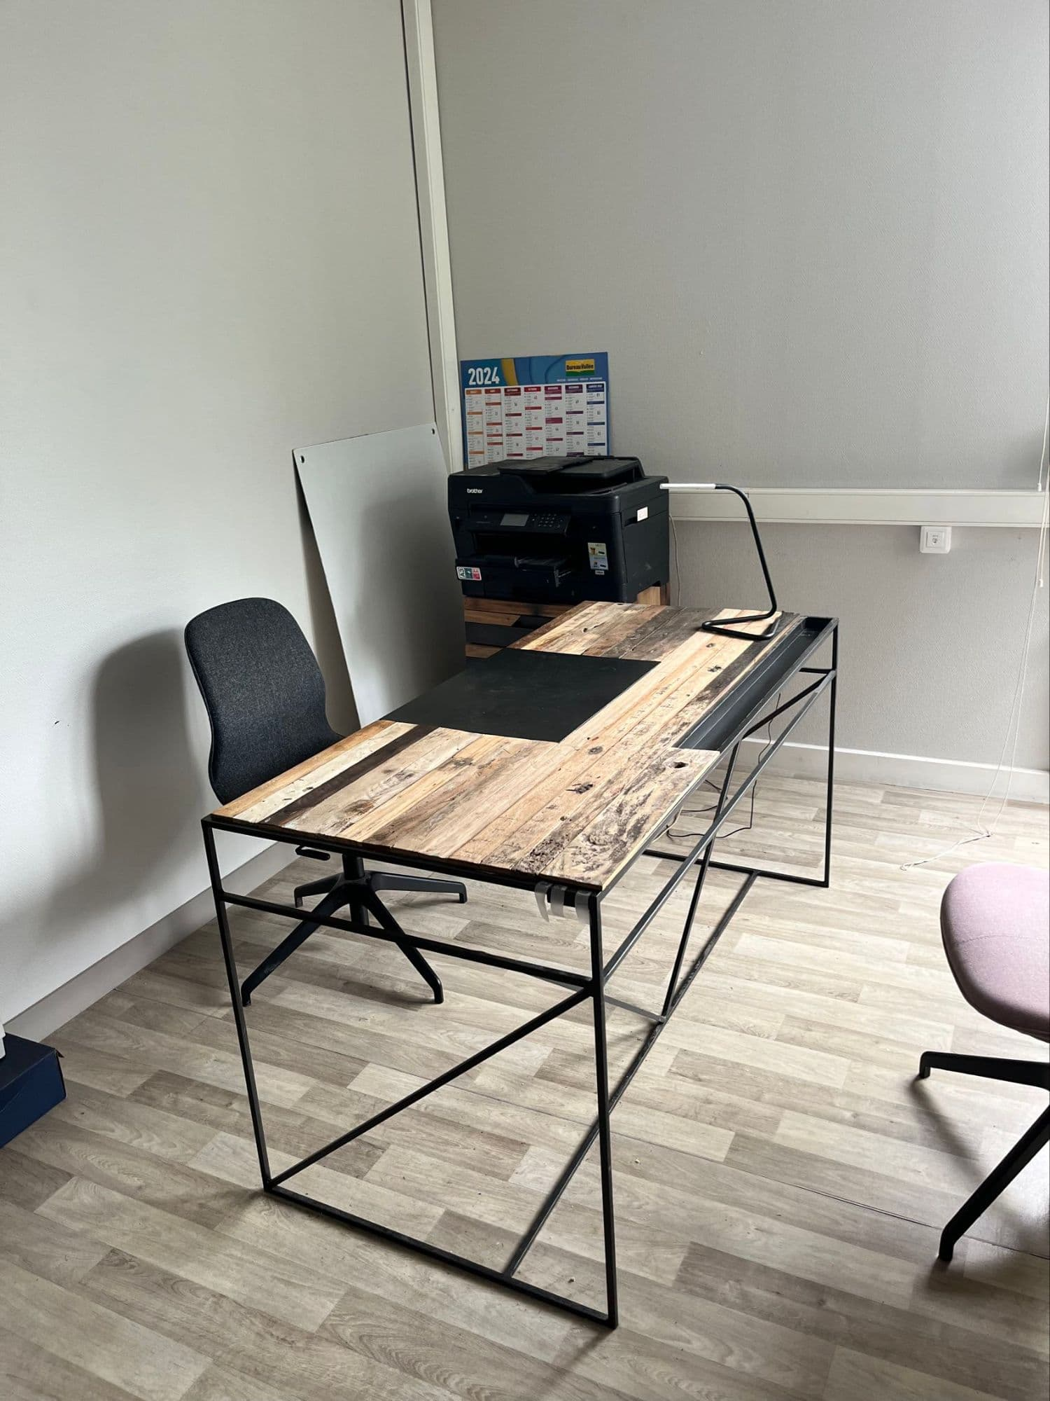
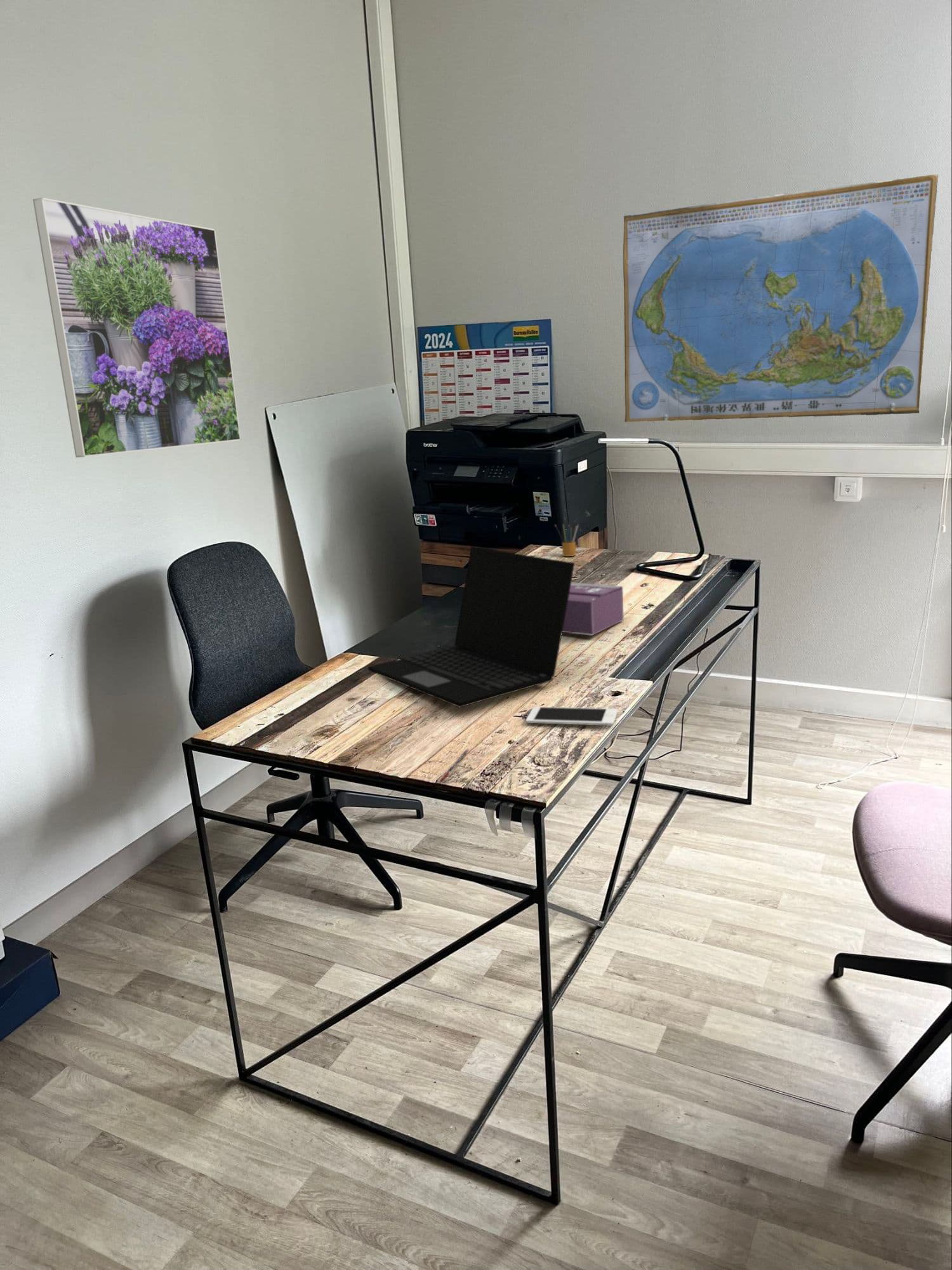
+ pencil box (567, 538)
+ pen (455, 764)
+ tissue box (567, 606)
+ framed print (150, 335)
+ laptop (467, 619)
+ world map (767, 310)
+ cell phone (572, 716)
